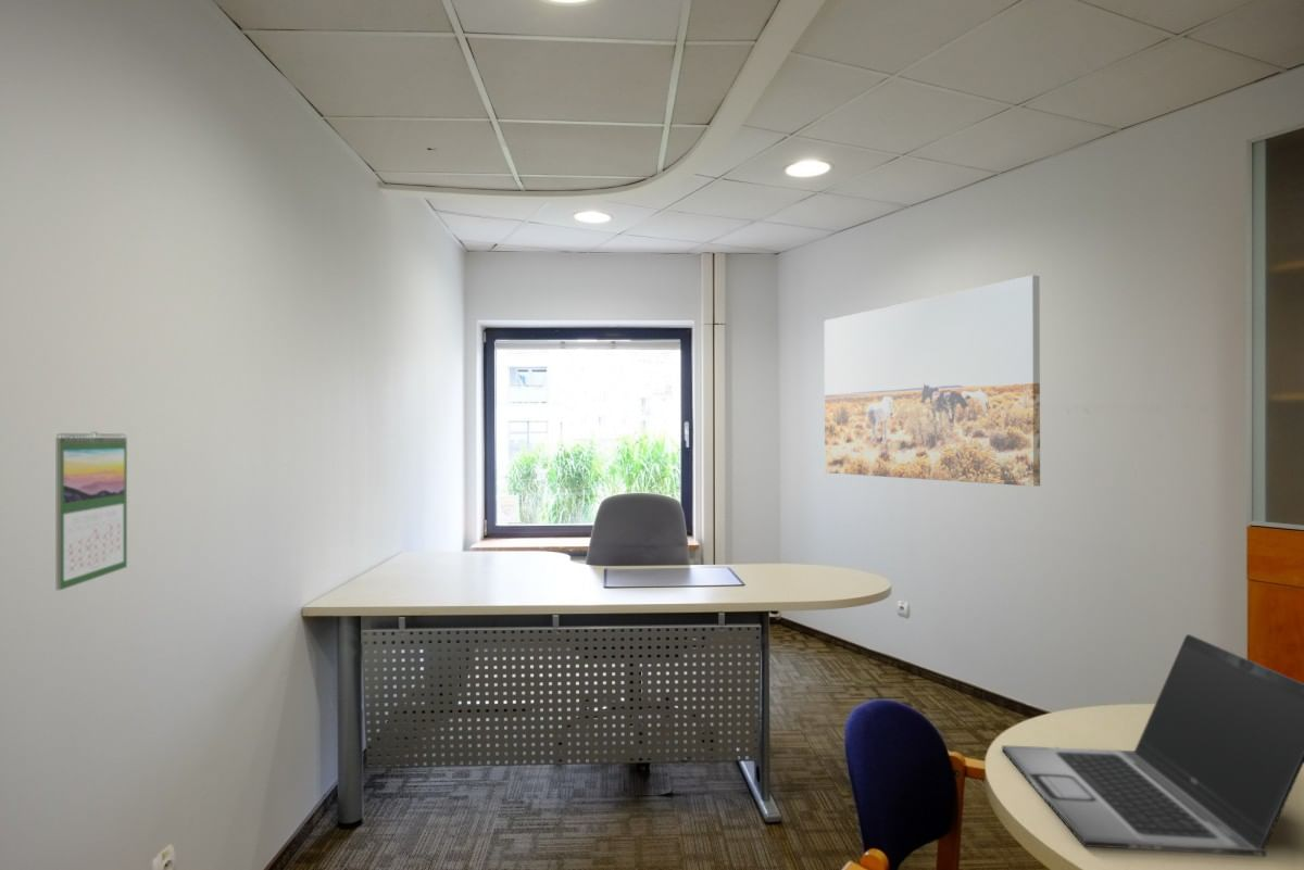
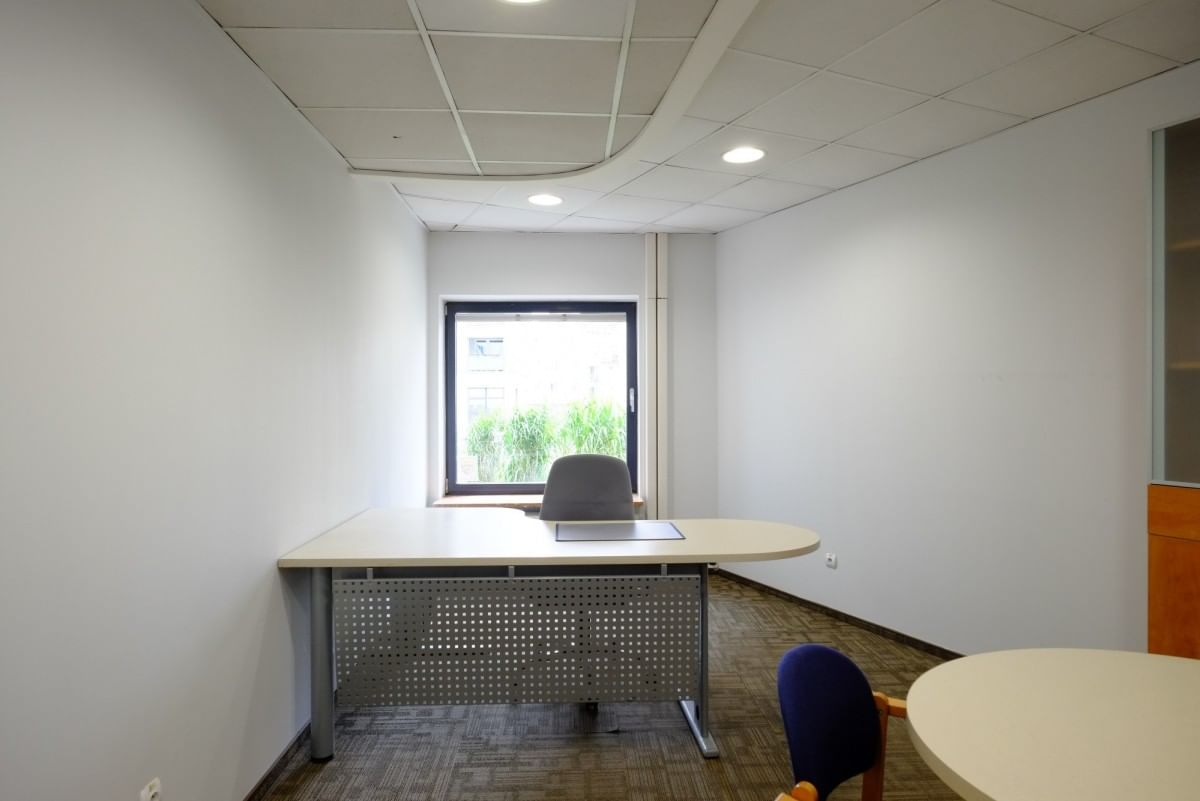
- wall art (915, 390)
- laptop (1144, 728)
- calendar (93, 504)
